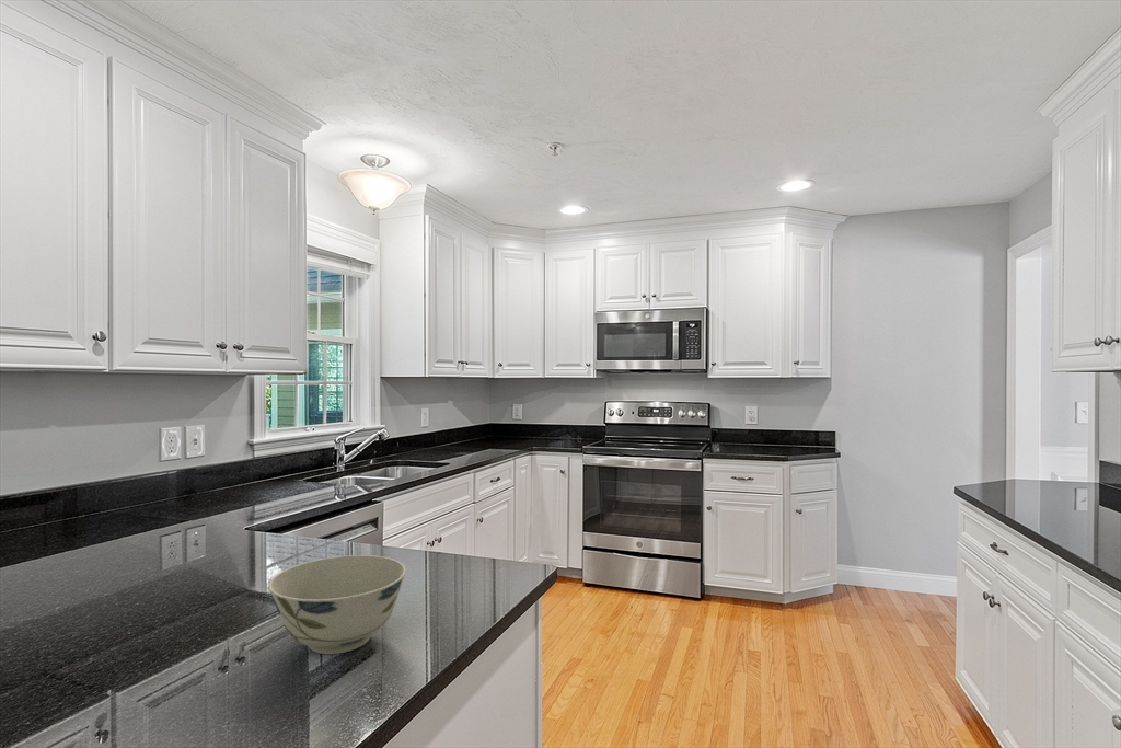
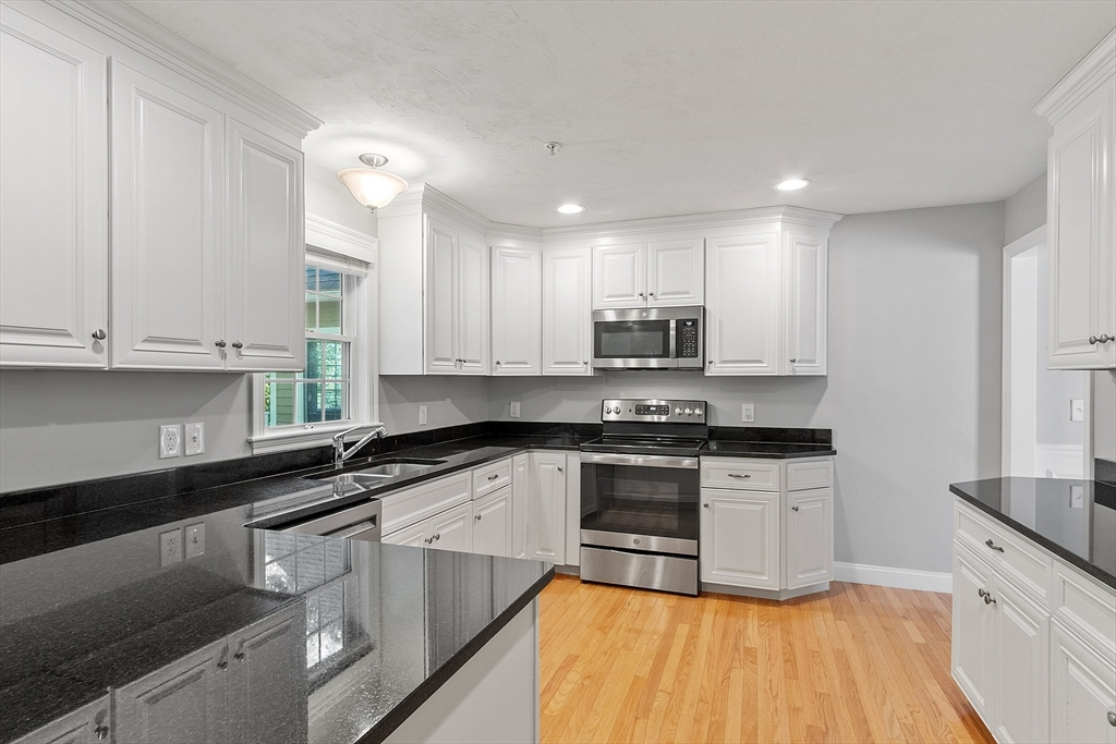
- bowl (339, 607)
